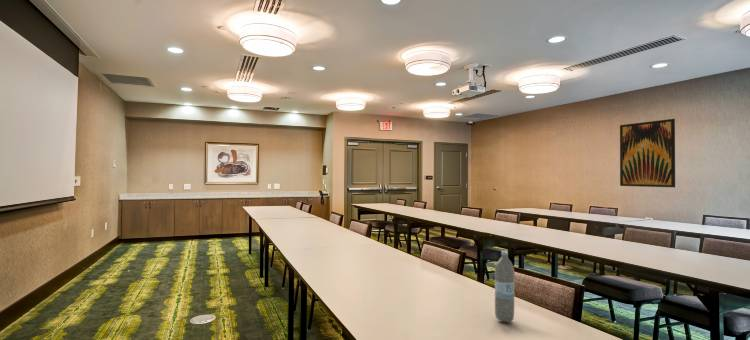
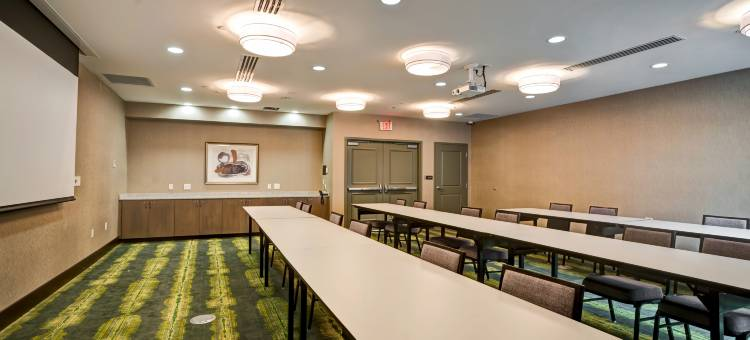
- wall art (645, 154)
- water bottle (504, 285)
